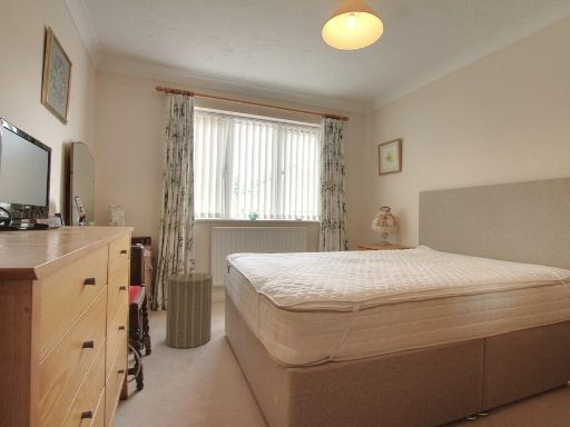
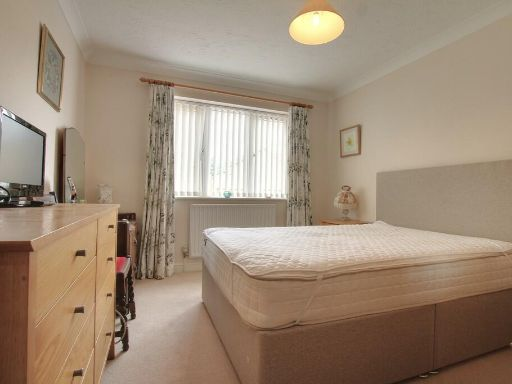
- laundry hamper (189, 302)
